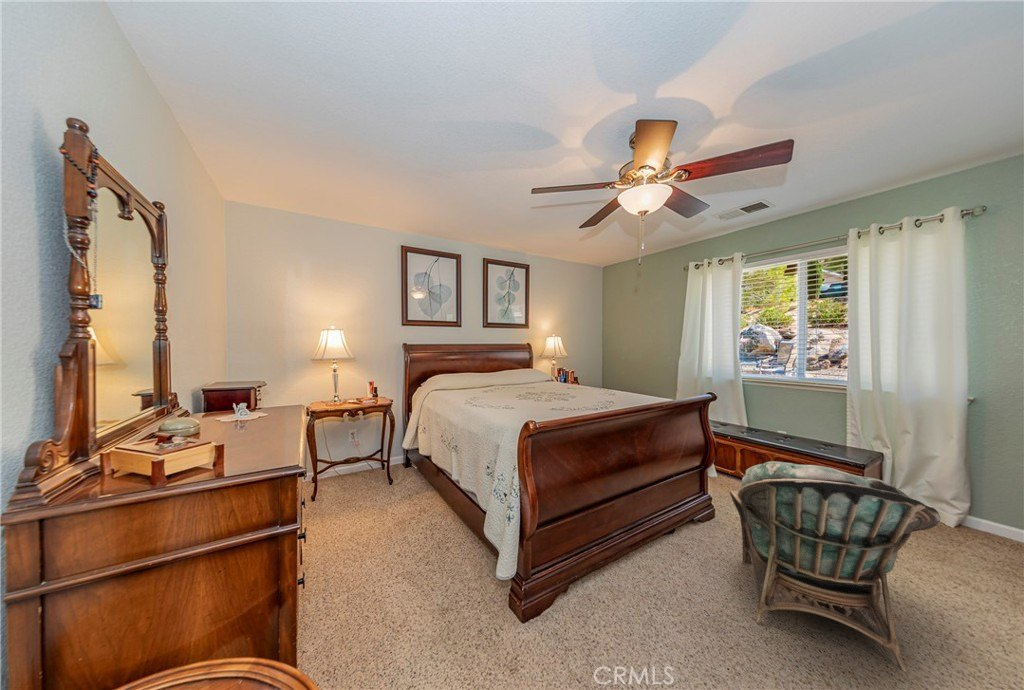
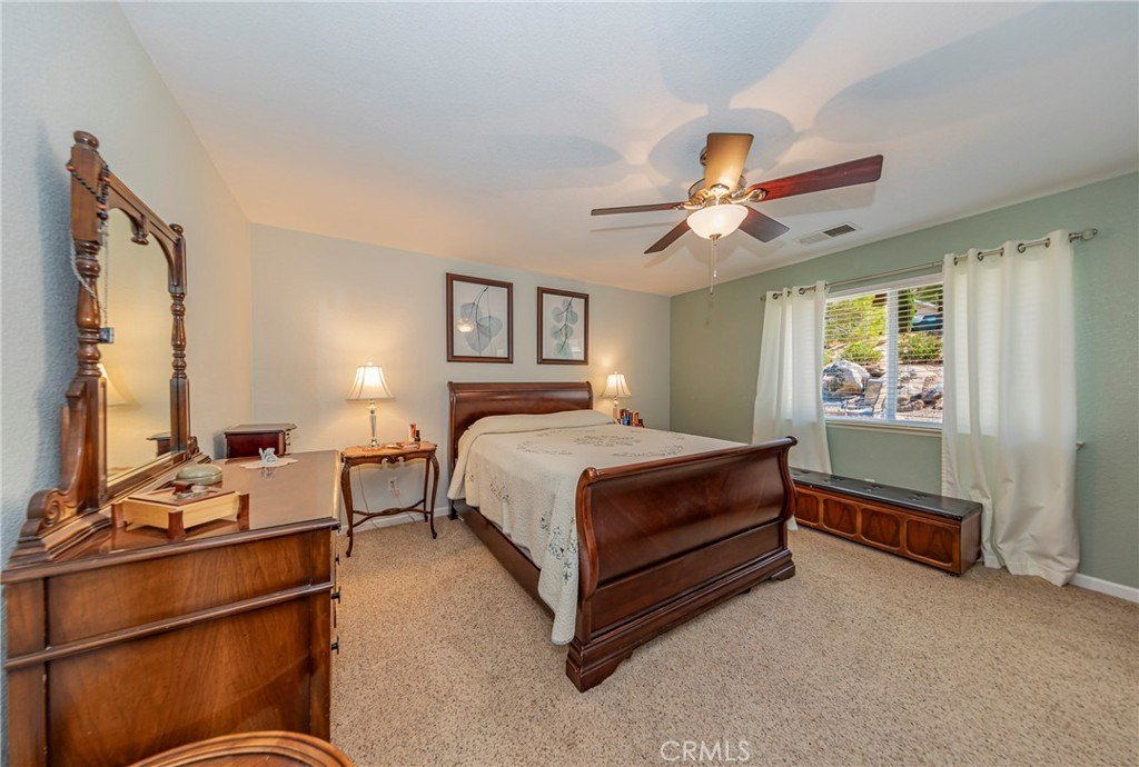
- armchair (813, 531)
